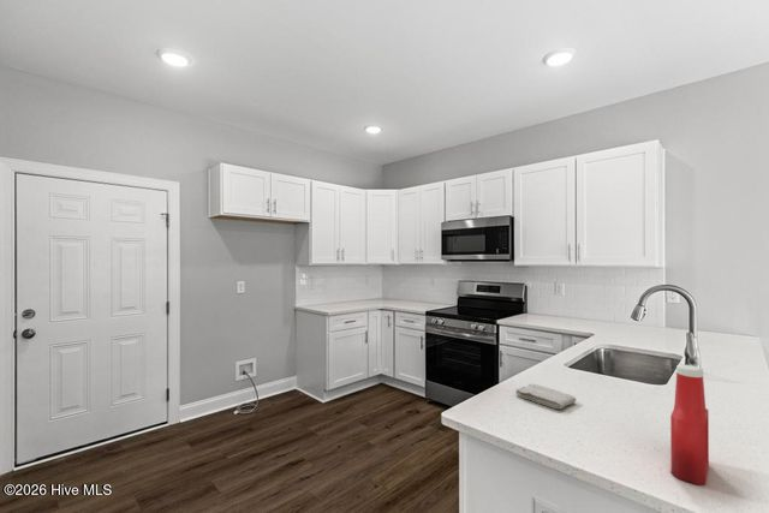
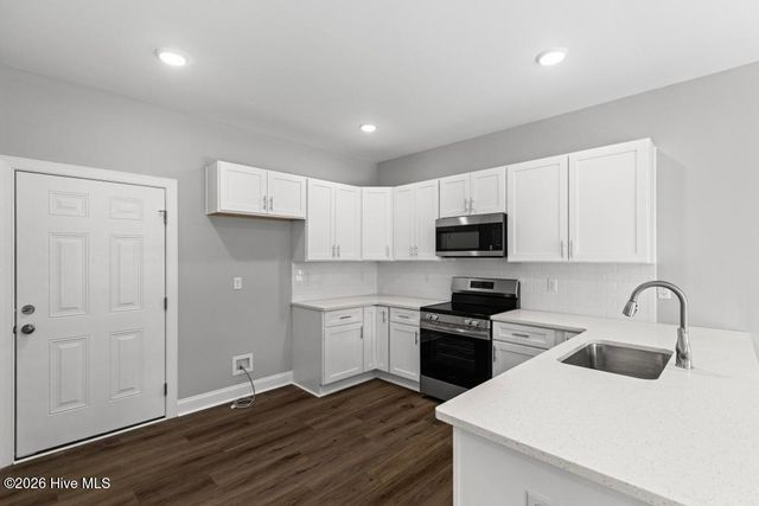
- soap bottle (690, 418)
- washcloth (544, 394)
